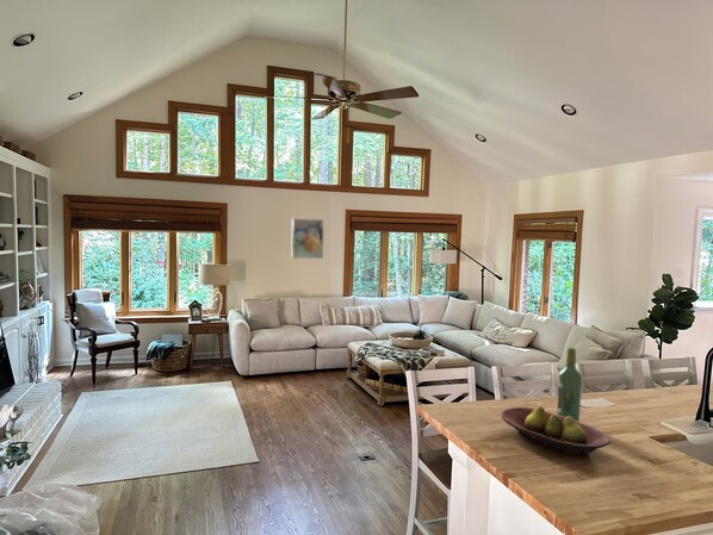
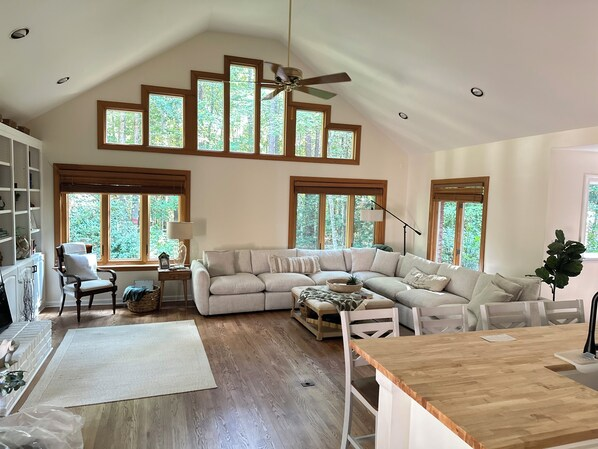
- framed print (308, 238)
- wine bottle (570, 385)
- fruit bowl (552, 427)
